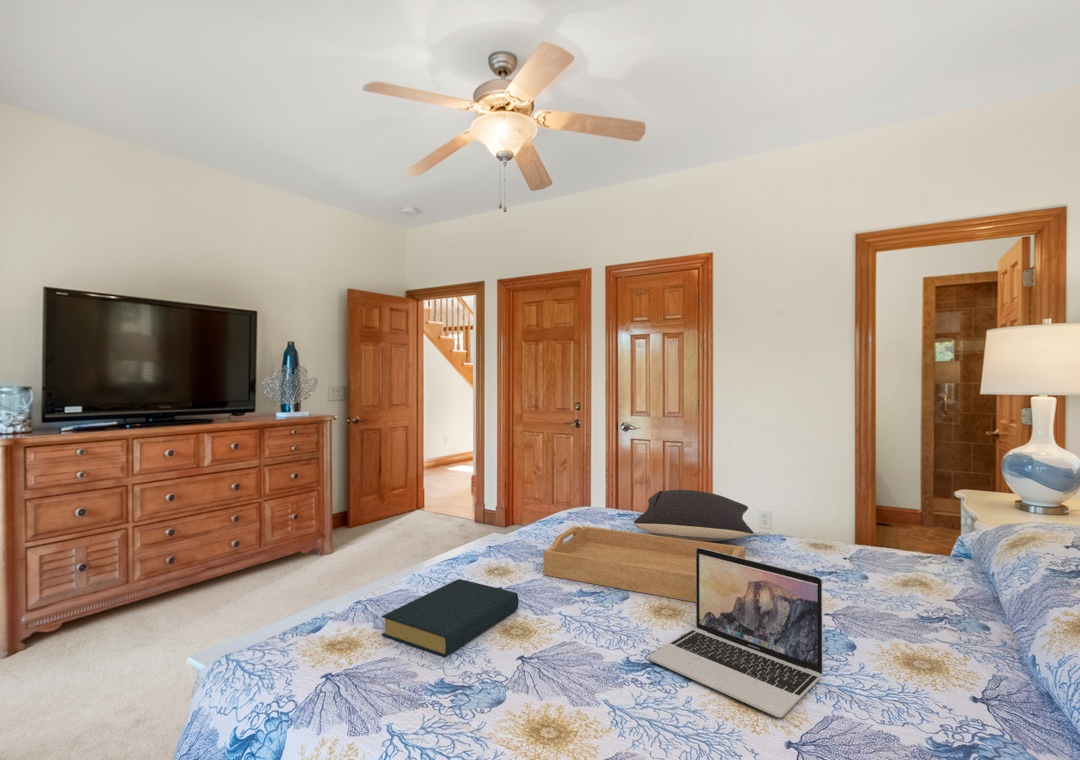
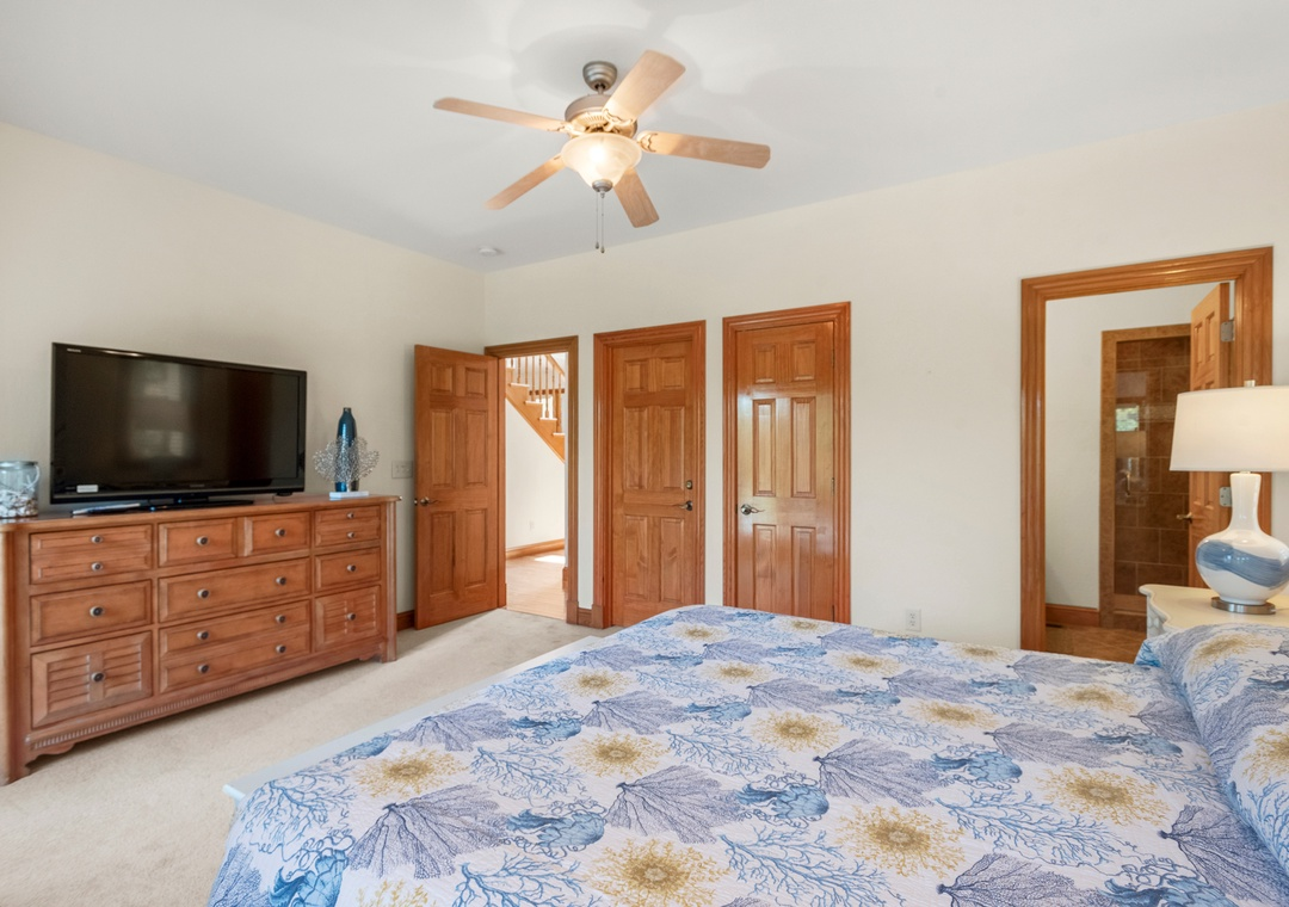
- laptop (732, 620)
- serving tray (645, 557)
- pillow (694, 514)
- hardback book (453, 612)
